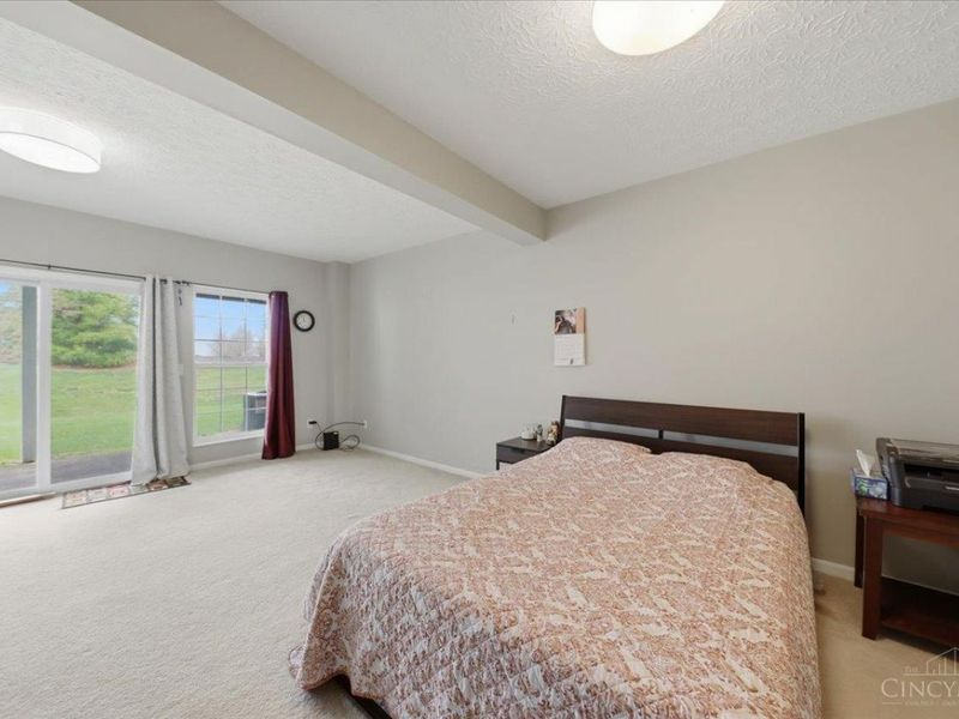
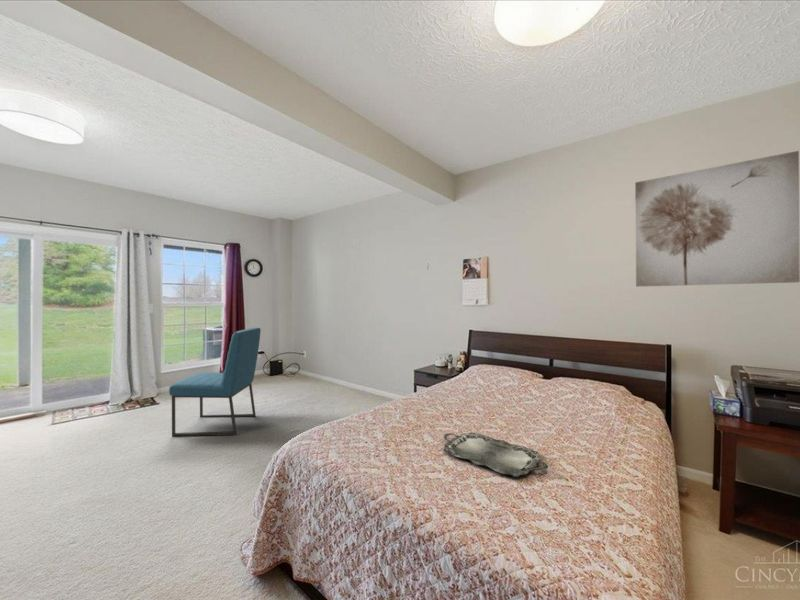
+ serving tray (490, 451)
+ wall art (707, 226)
+ chair (219, 377)
